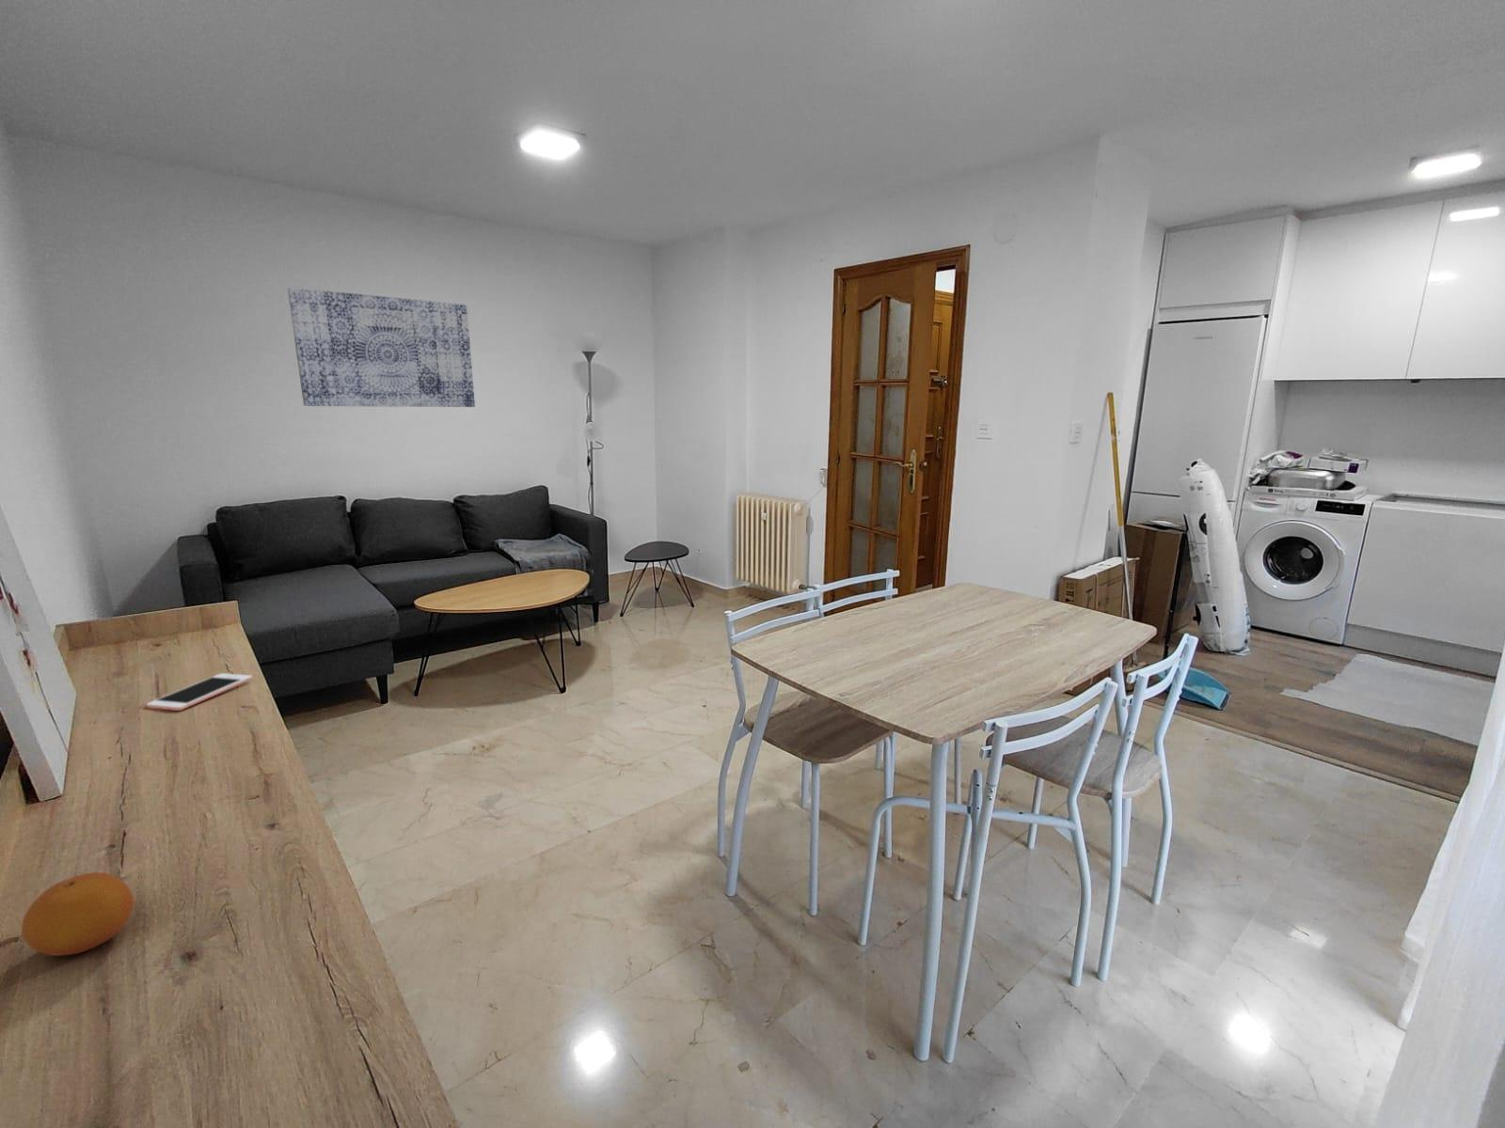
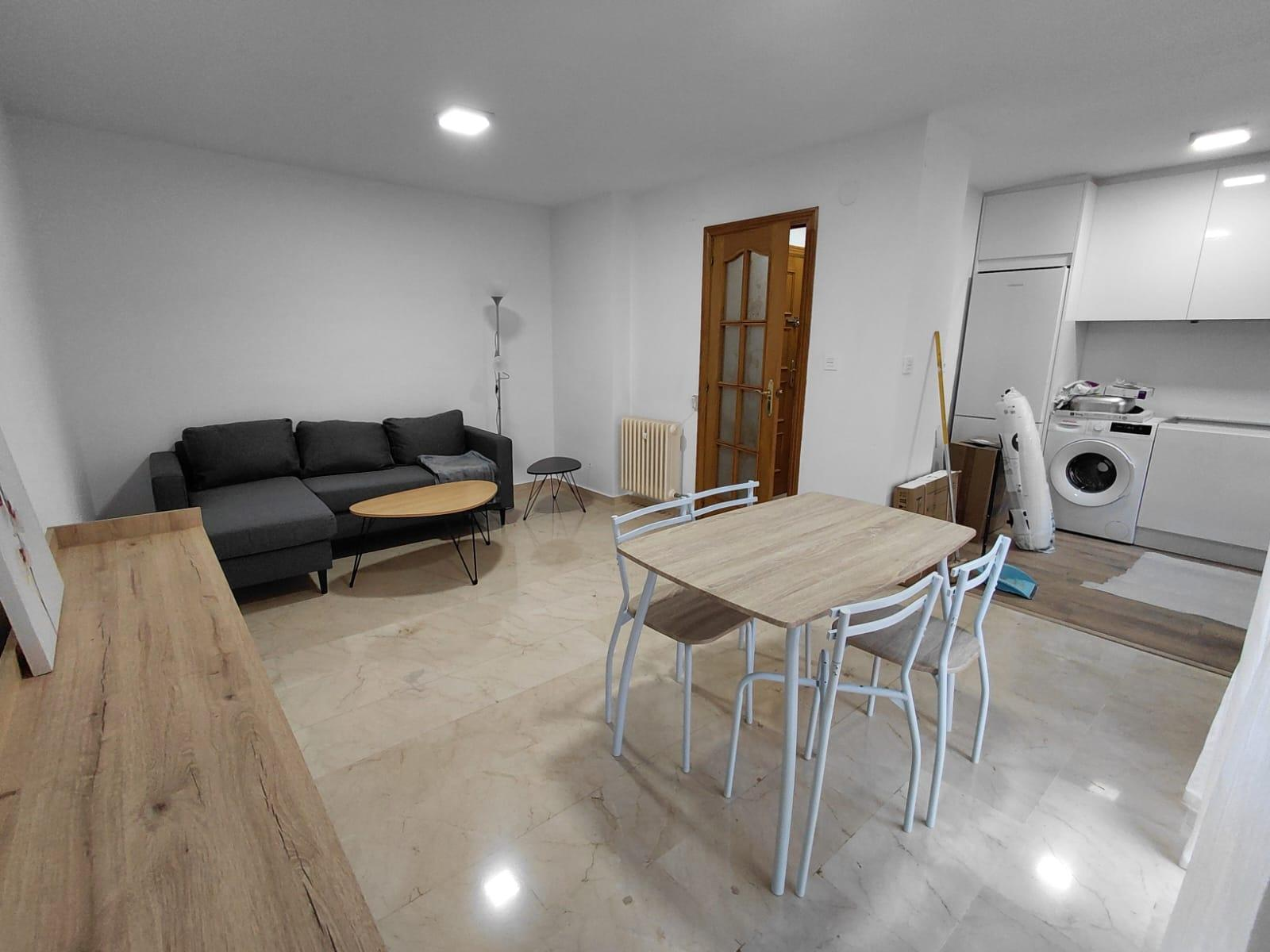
- cell phone (201, 691)
- wall art (389, 353)
- fruit (79, 912)
